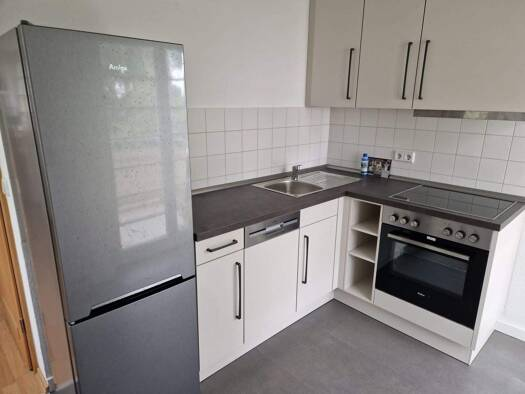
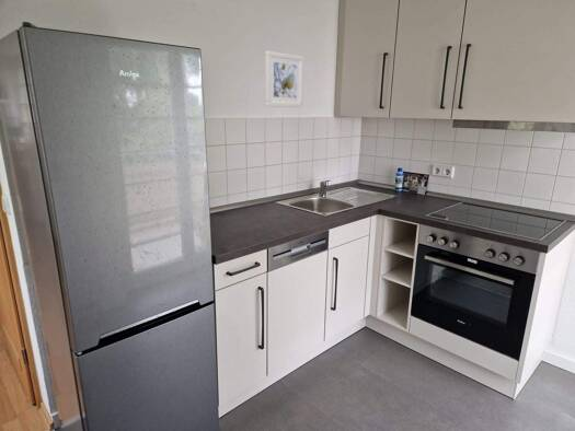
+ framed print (285, 80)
